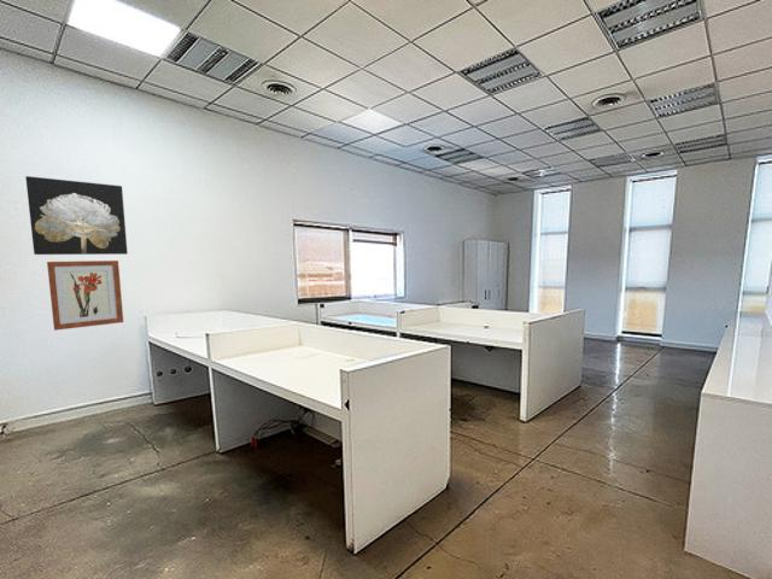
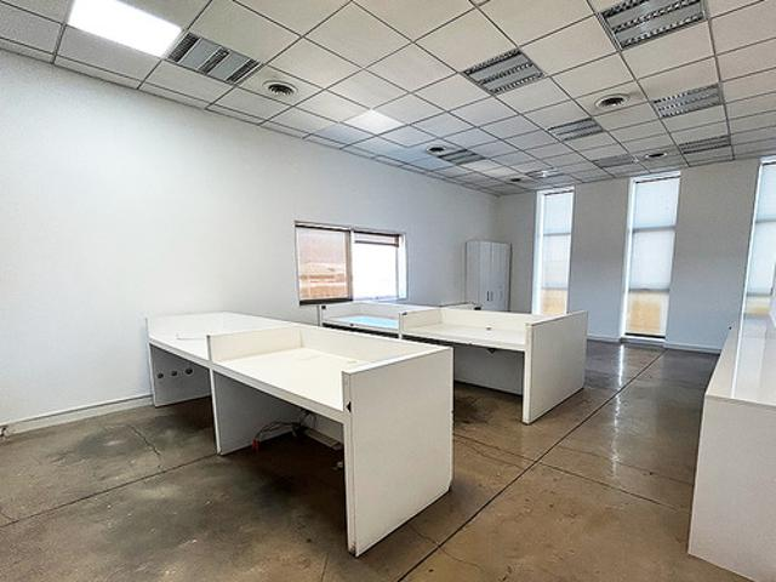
- wall art (87, 293)
- wall art (80, 218)
